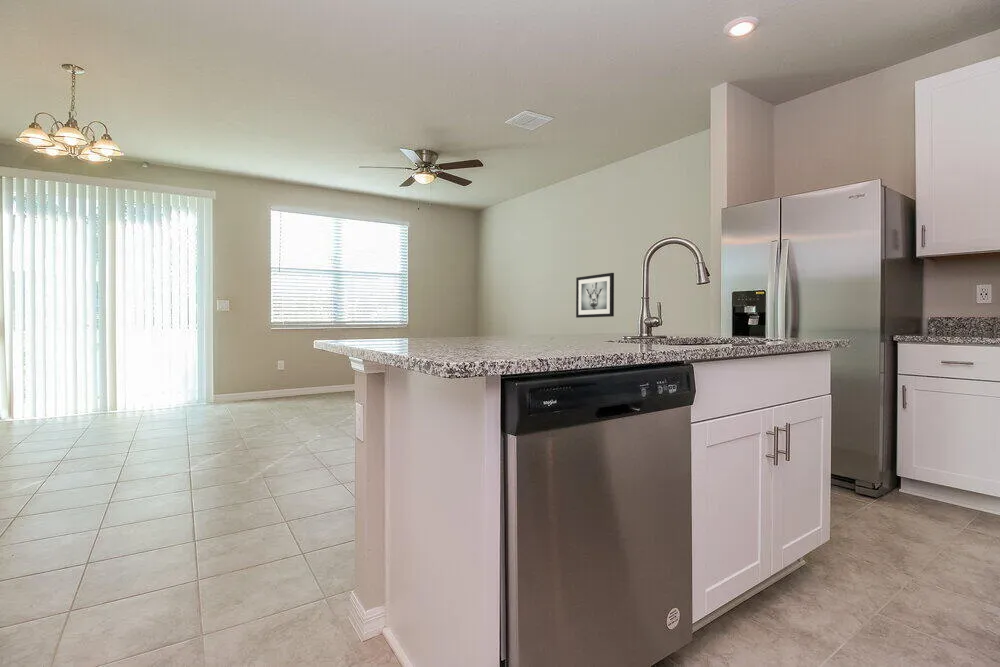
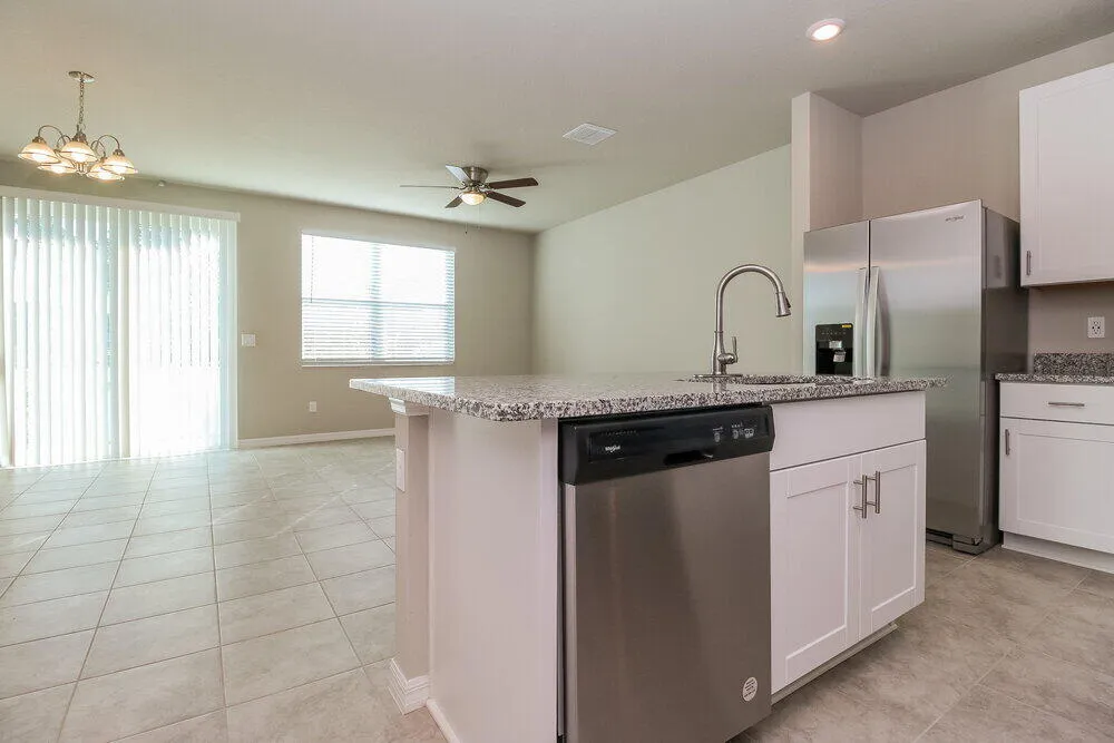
- wall art (594, 296)
